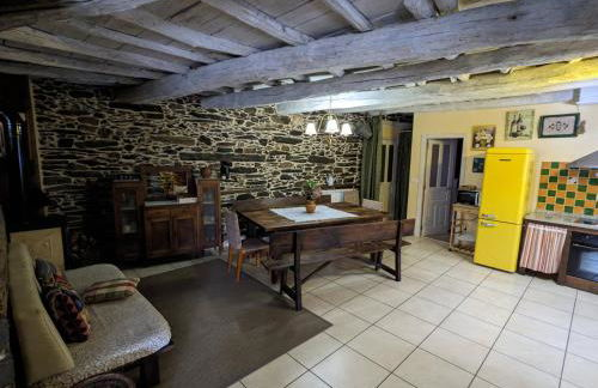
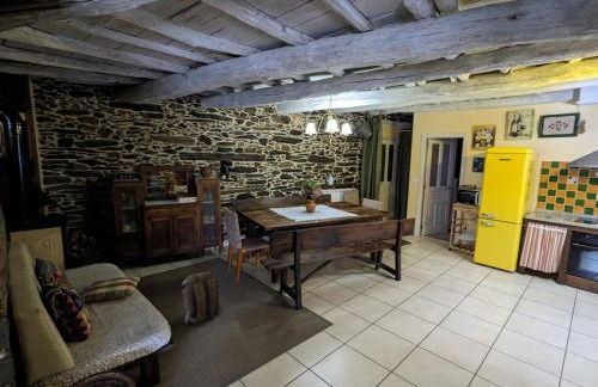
+ backpack (202, 295)
